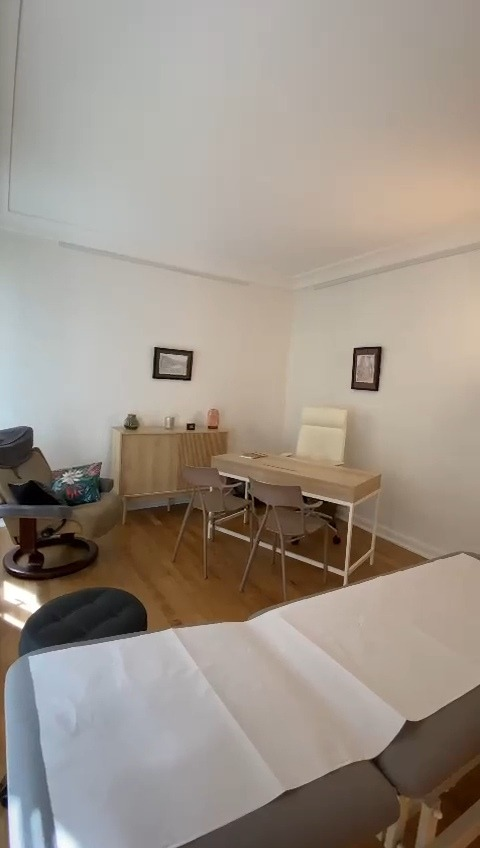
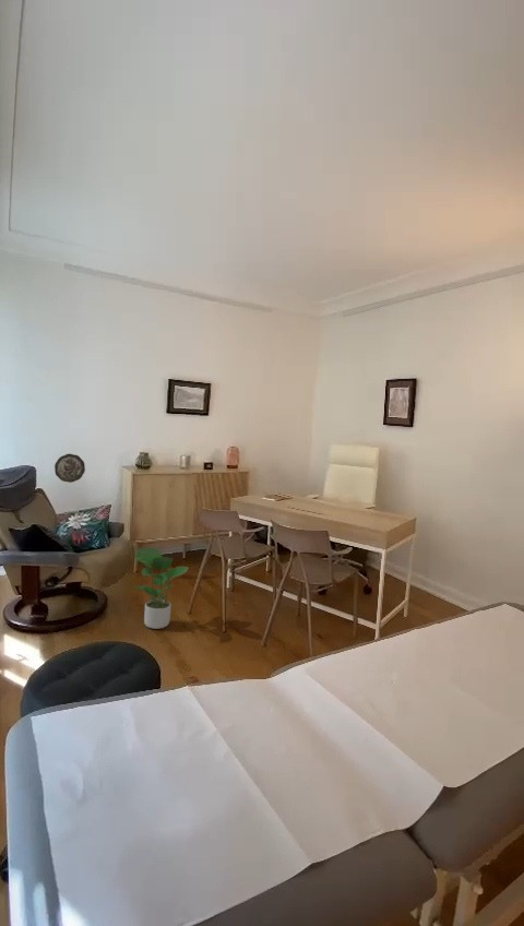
+ potted plant (160, 586)
+ decorative plate (70, 467)
